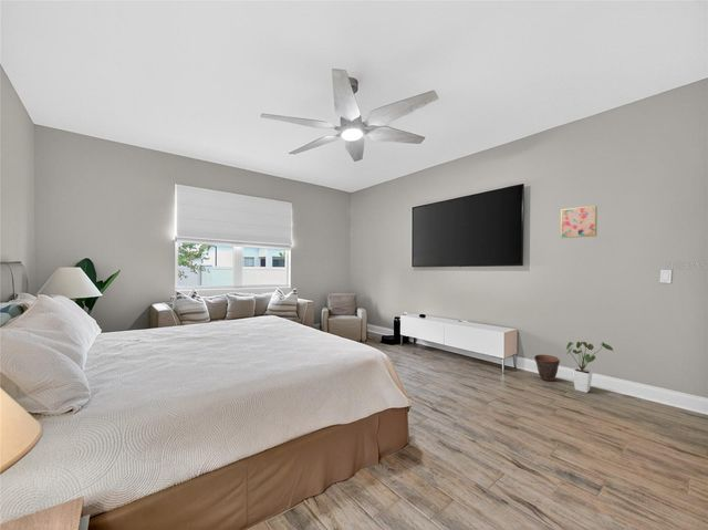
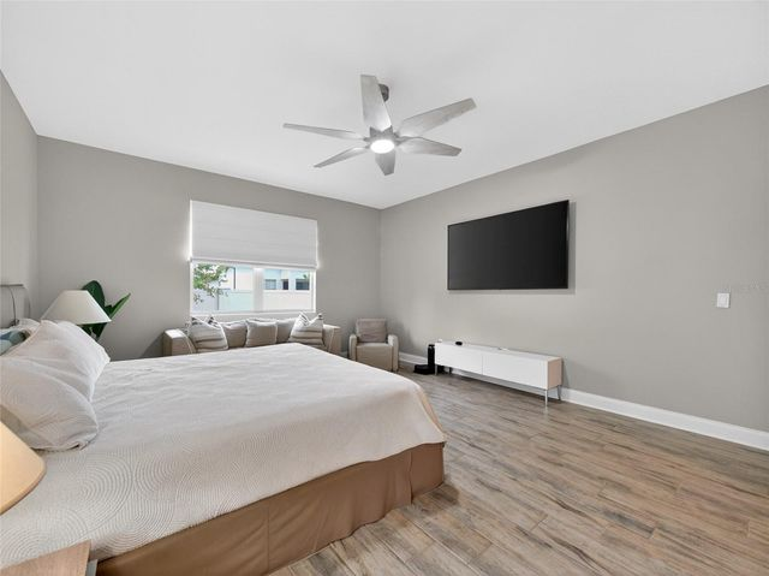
- house plant (585, 365)
- wall art (577, 222)
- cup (546, 368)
